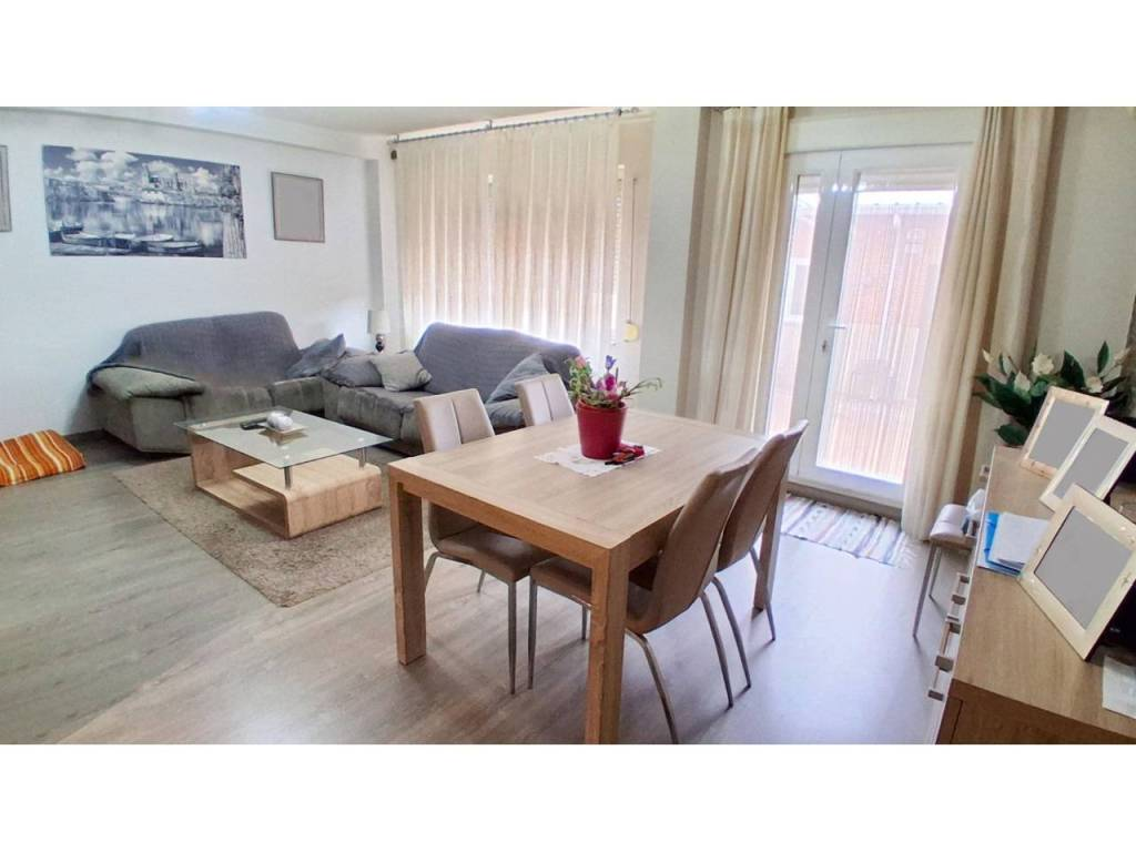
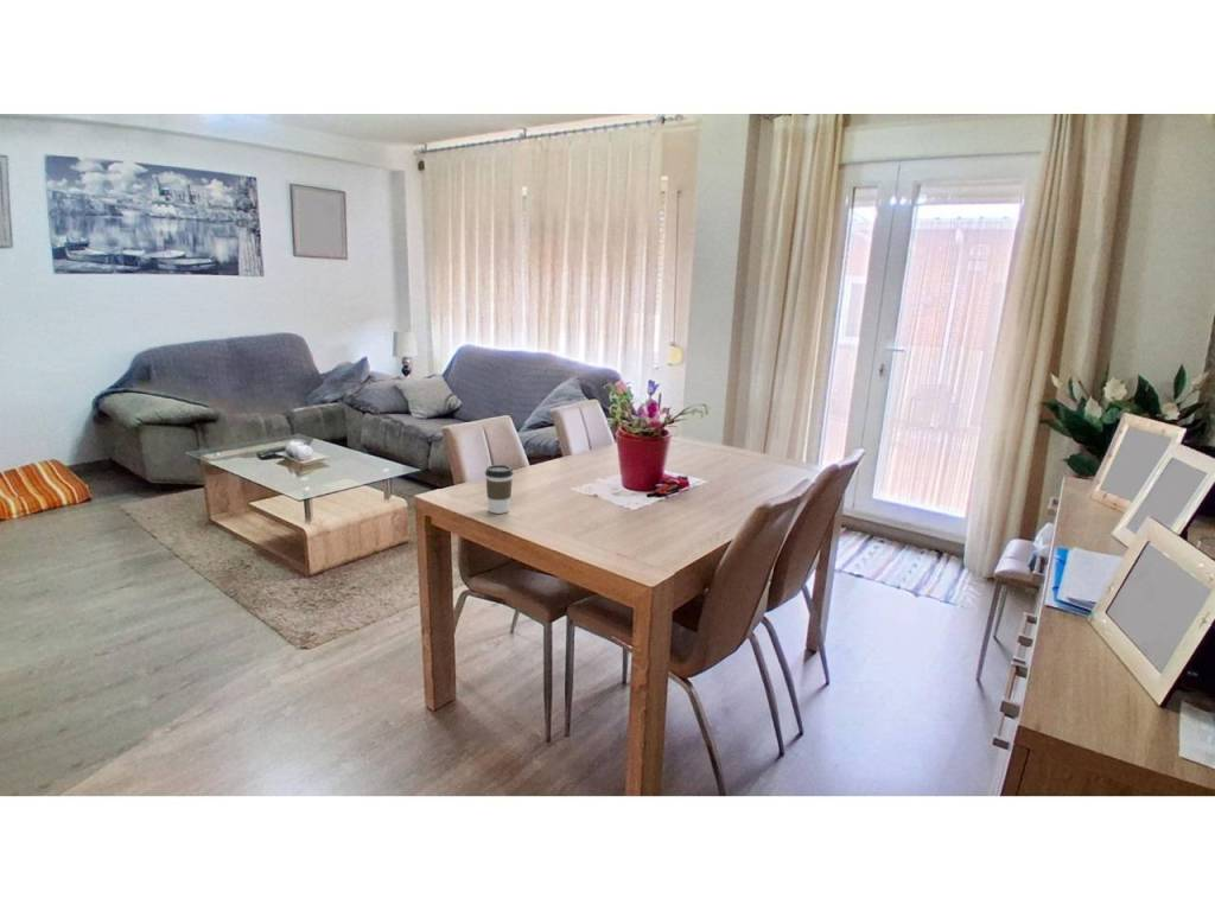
+ coffee cup (498, 489)
